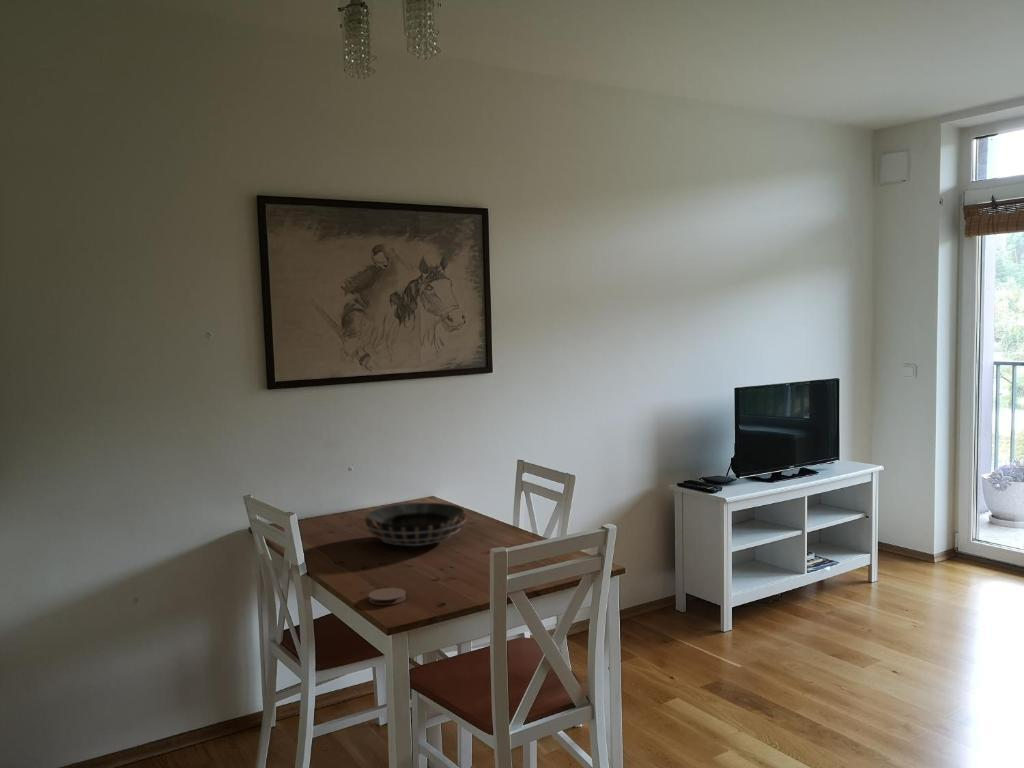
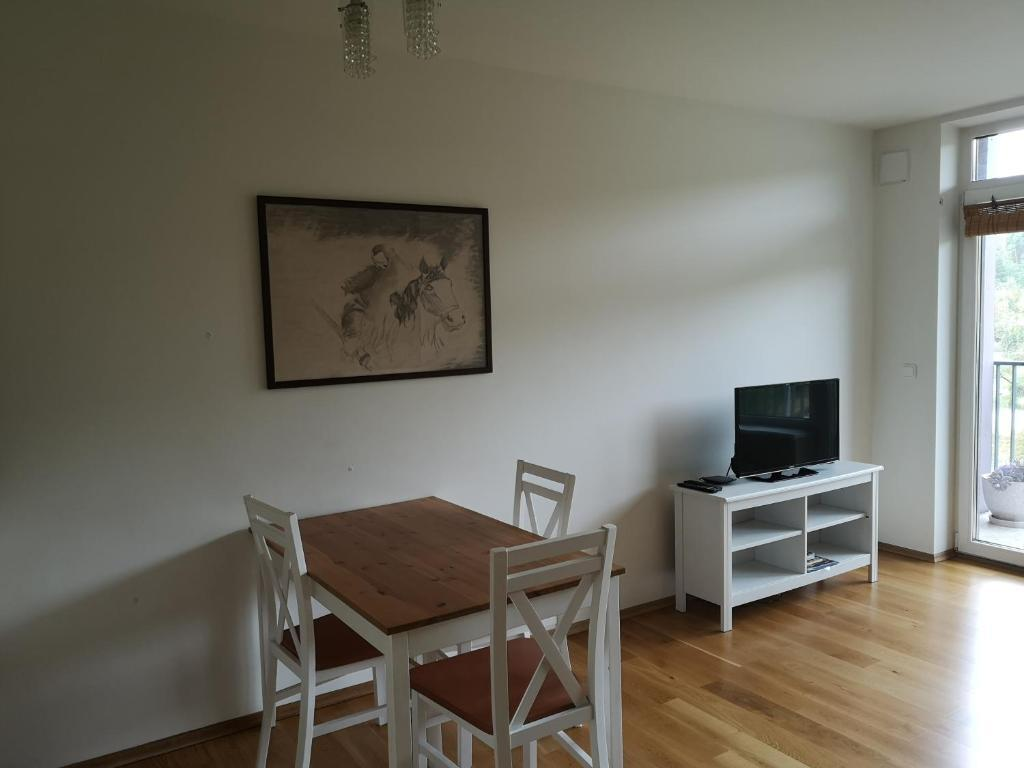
- decorative bowl (415, 527)
- coaster (387, 596)
